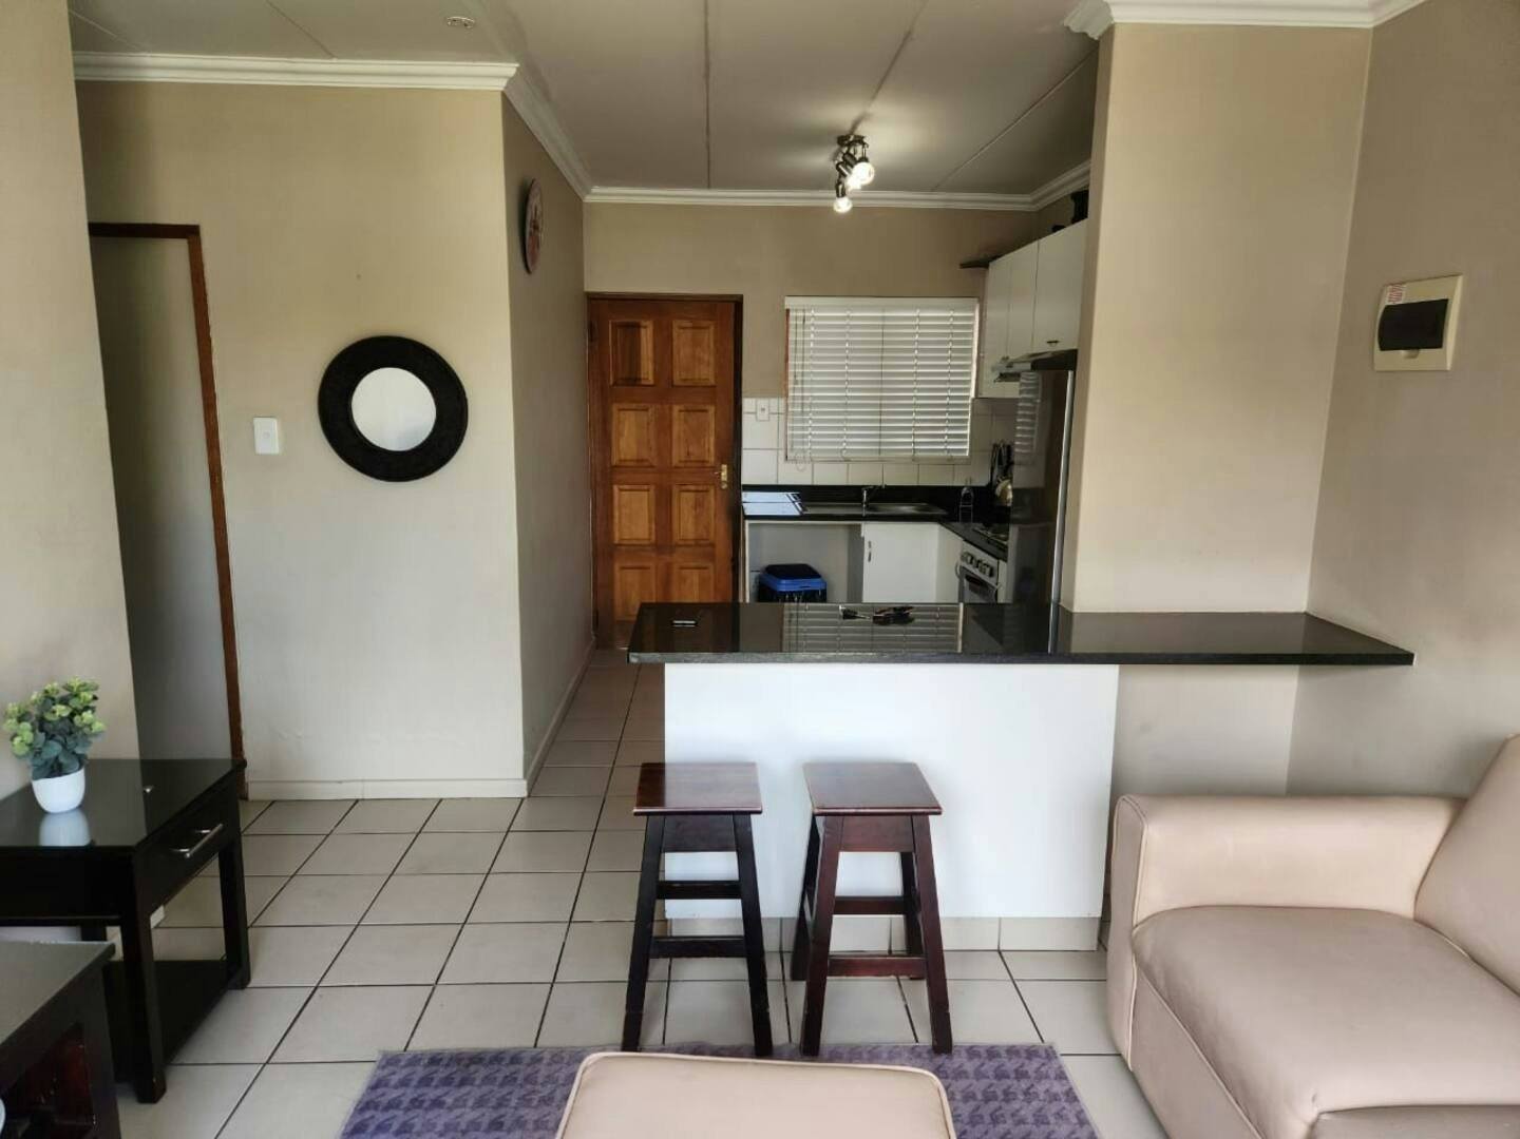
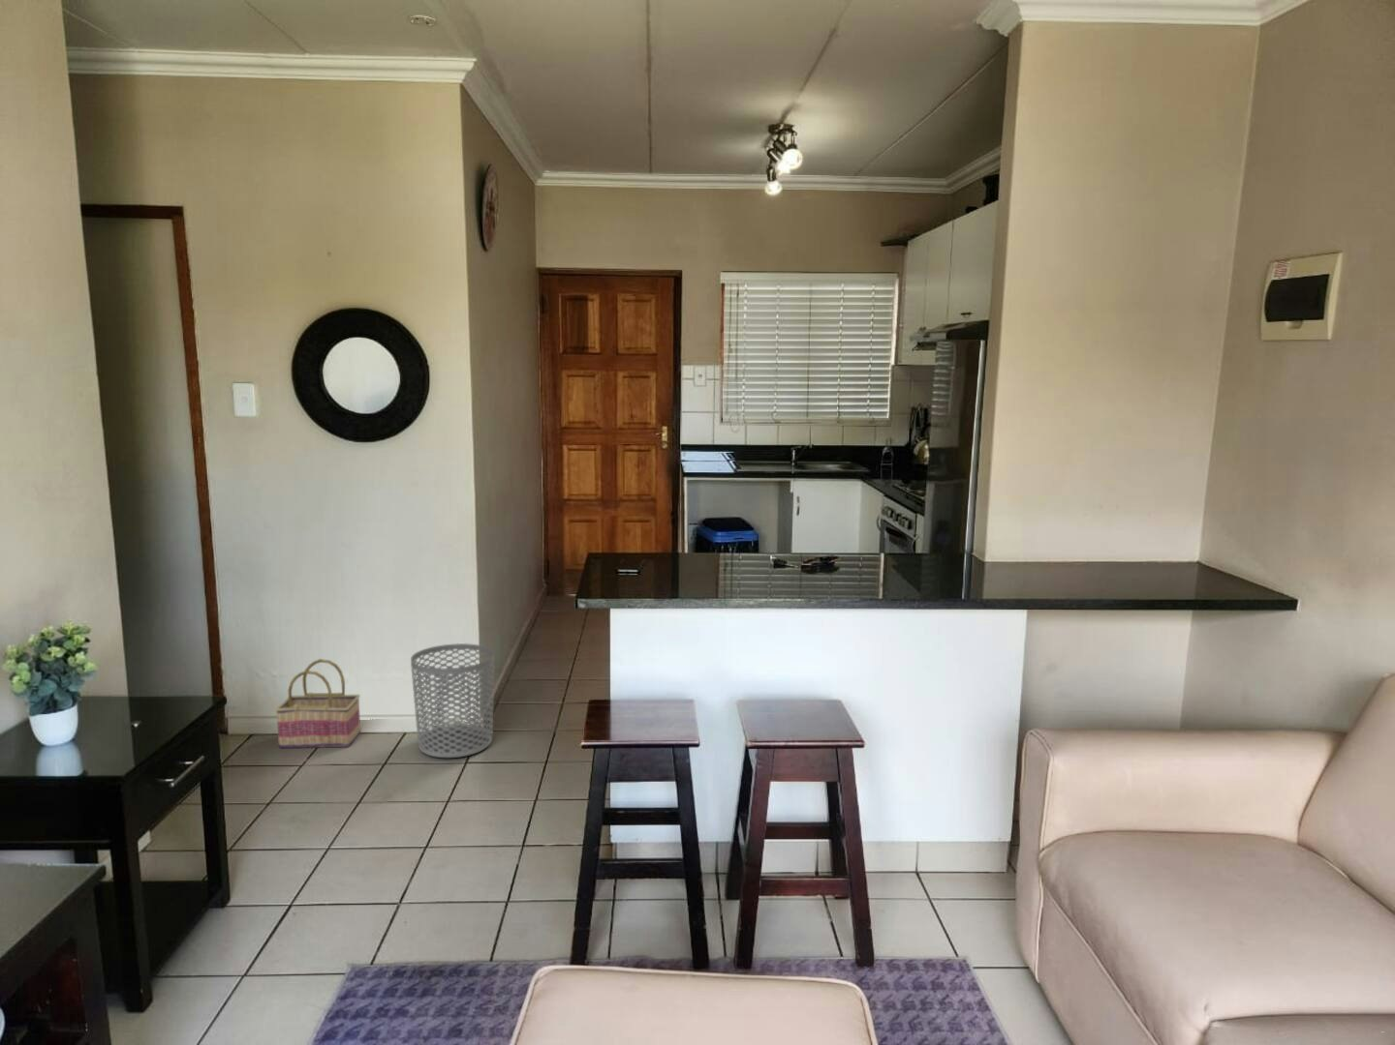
+ waste bin (455, 699)
+ basket (319, 703)
